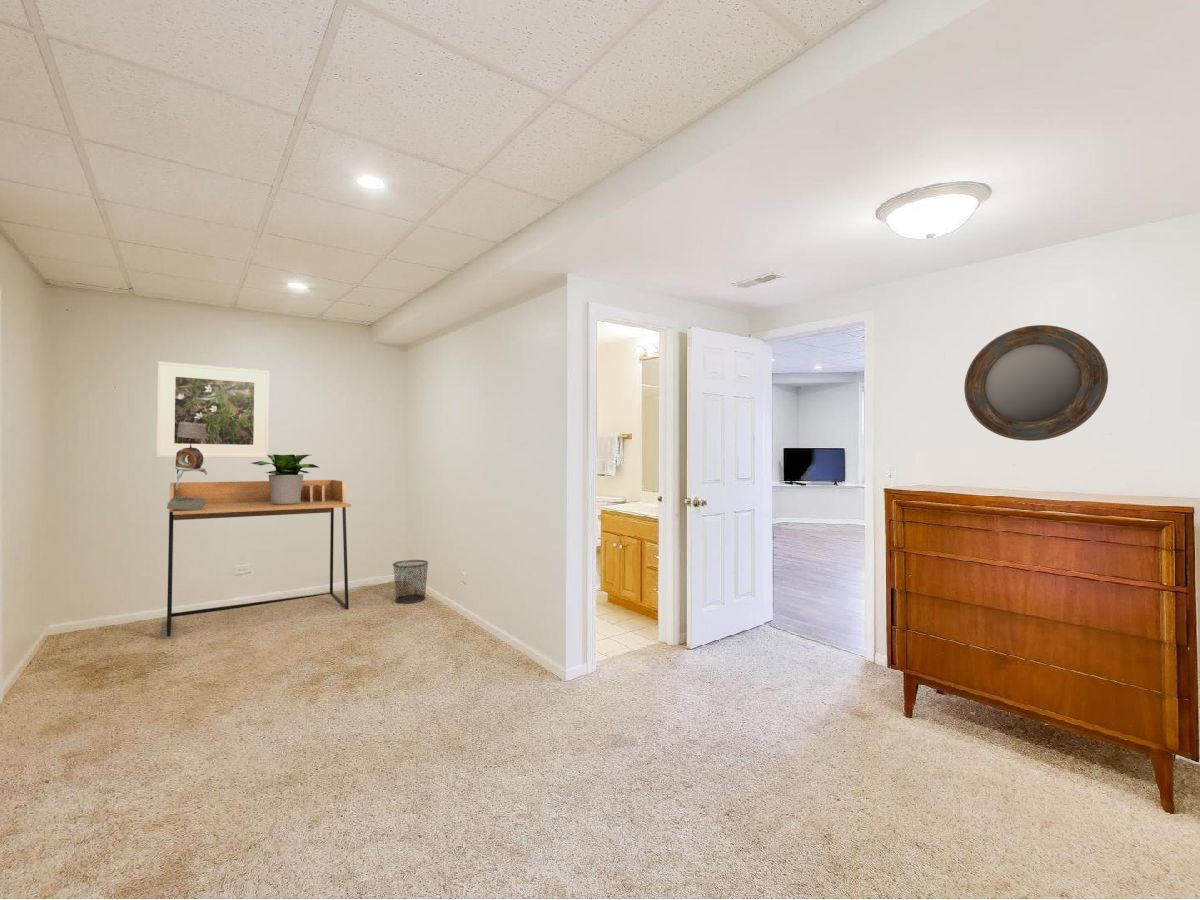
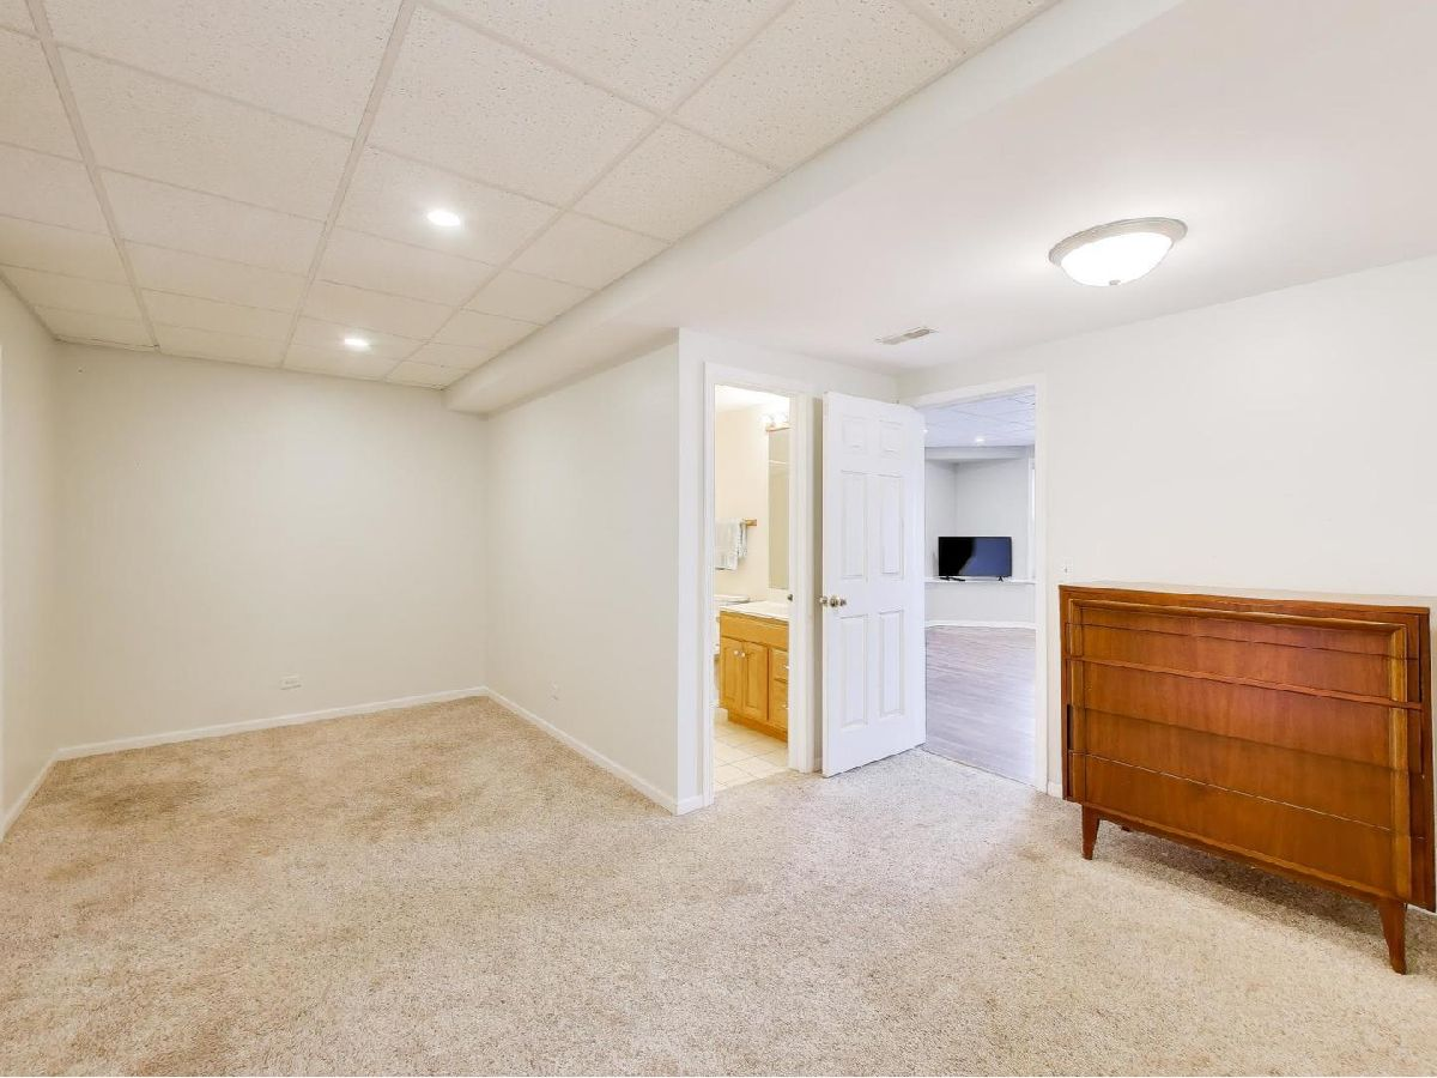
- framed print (215, 411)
- waste bin (411, 581)
- potted plant (286, 479)
- table lamp (187, 467)
- home mirror (1030, 383)
- desk (262, 515)
